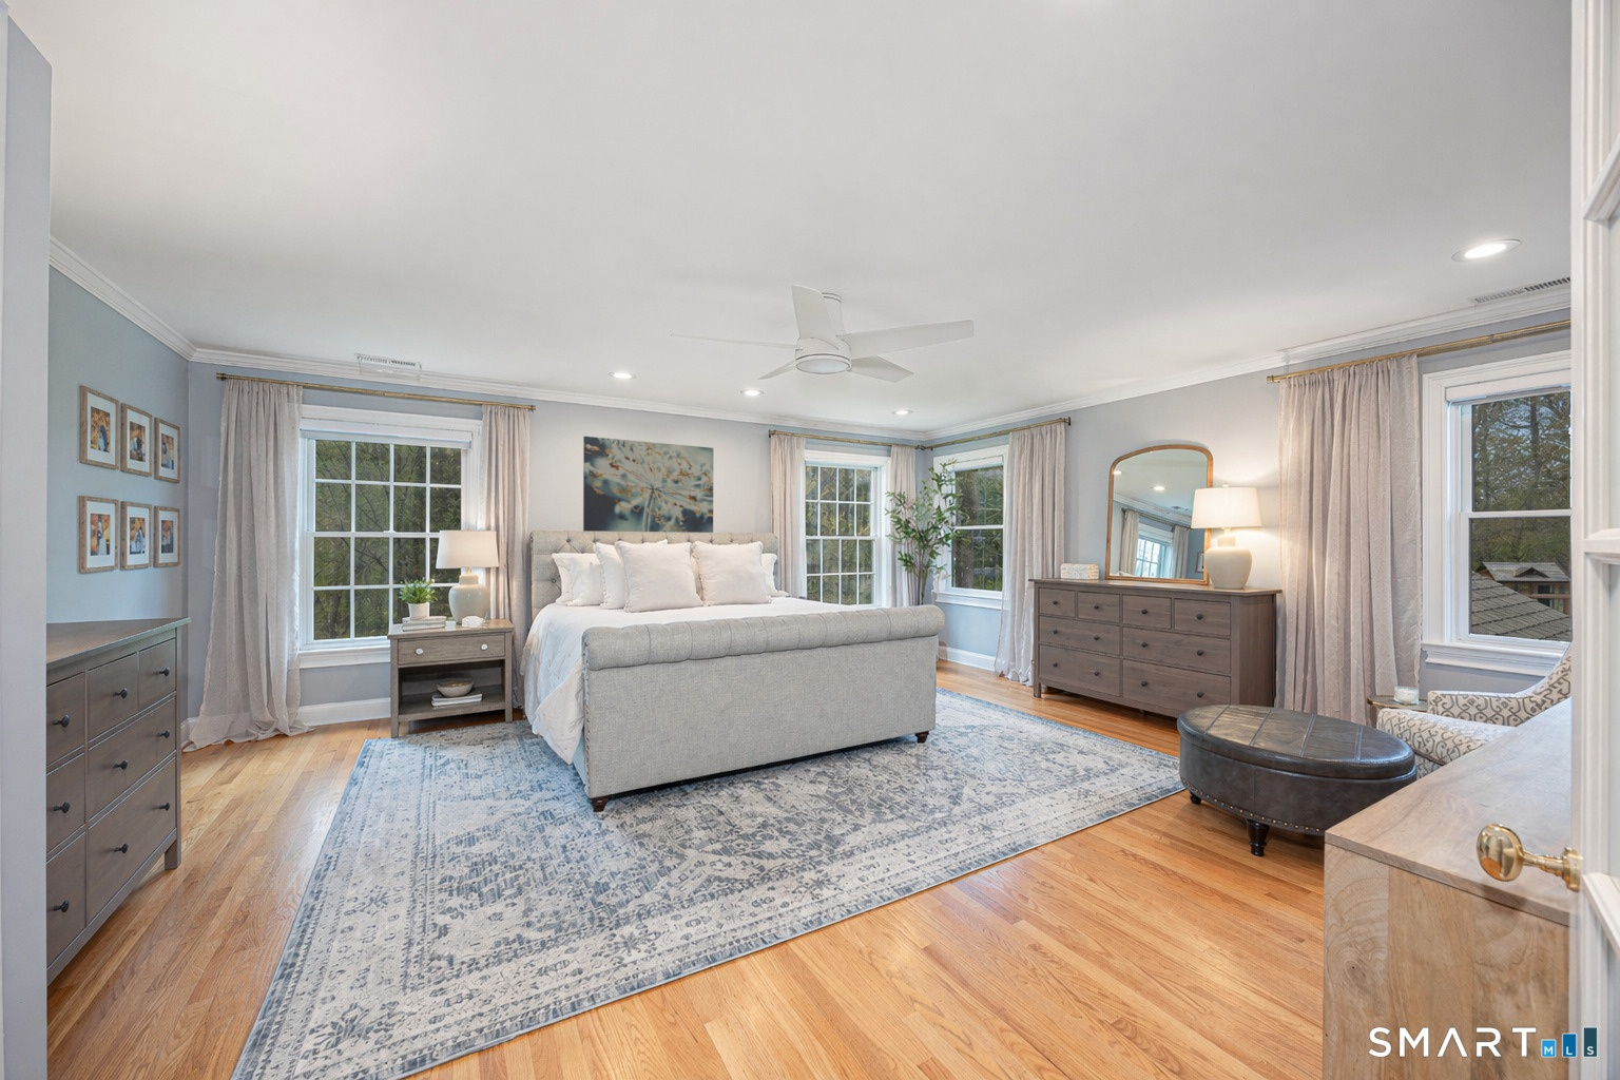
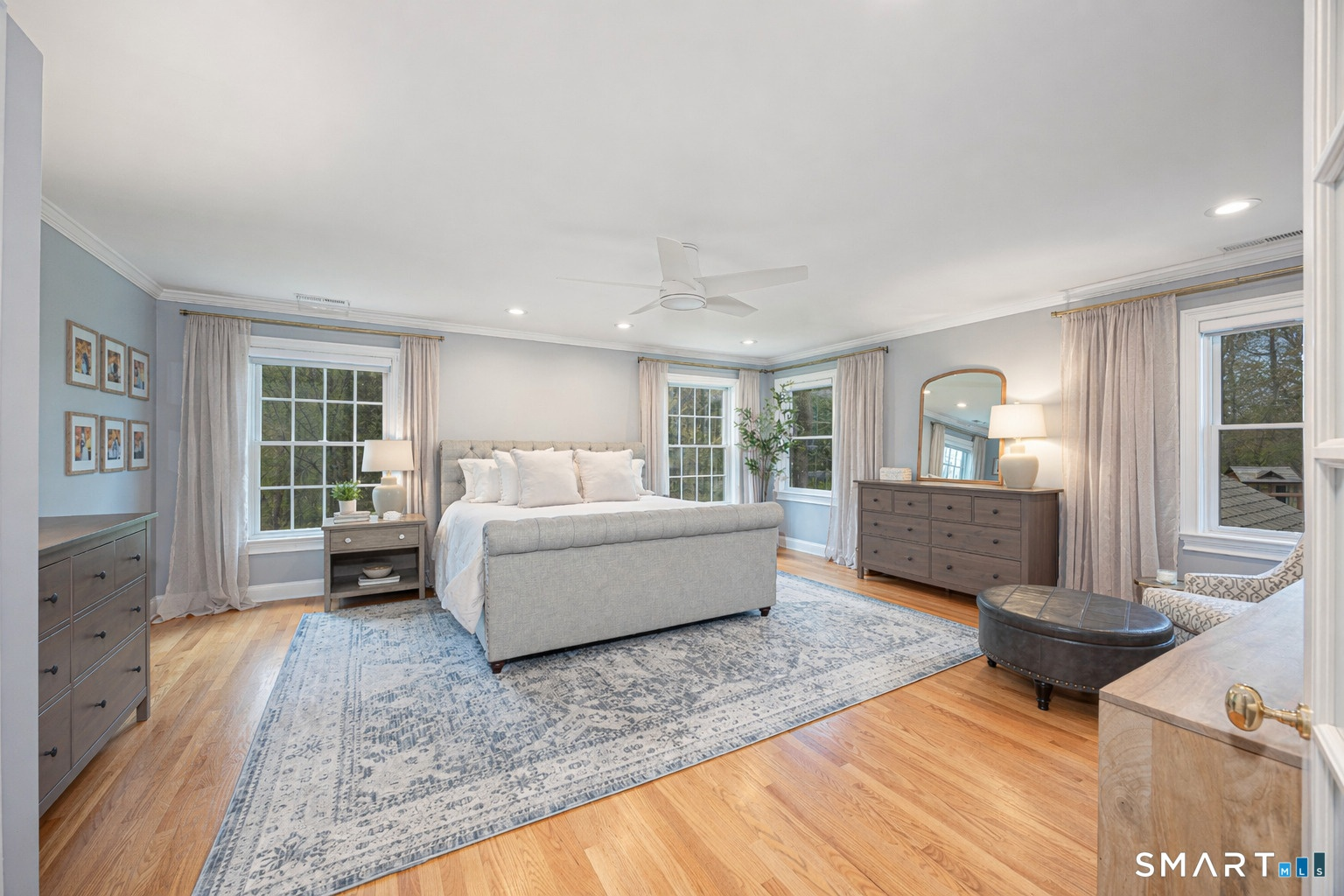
- wall art (652, 487)
